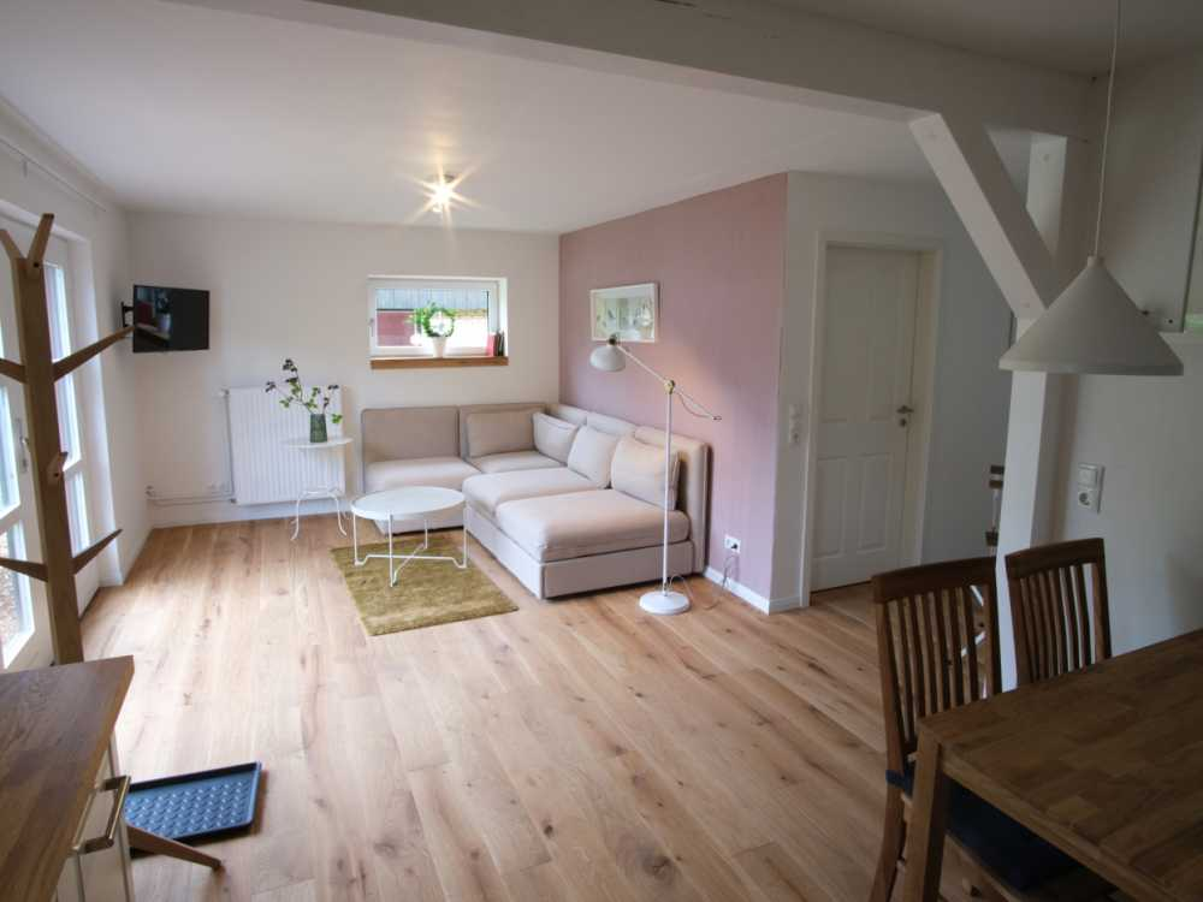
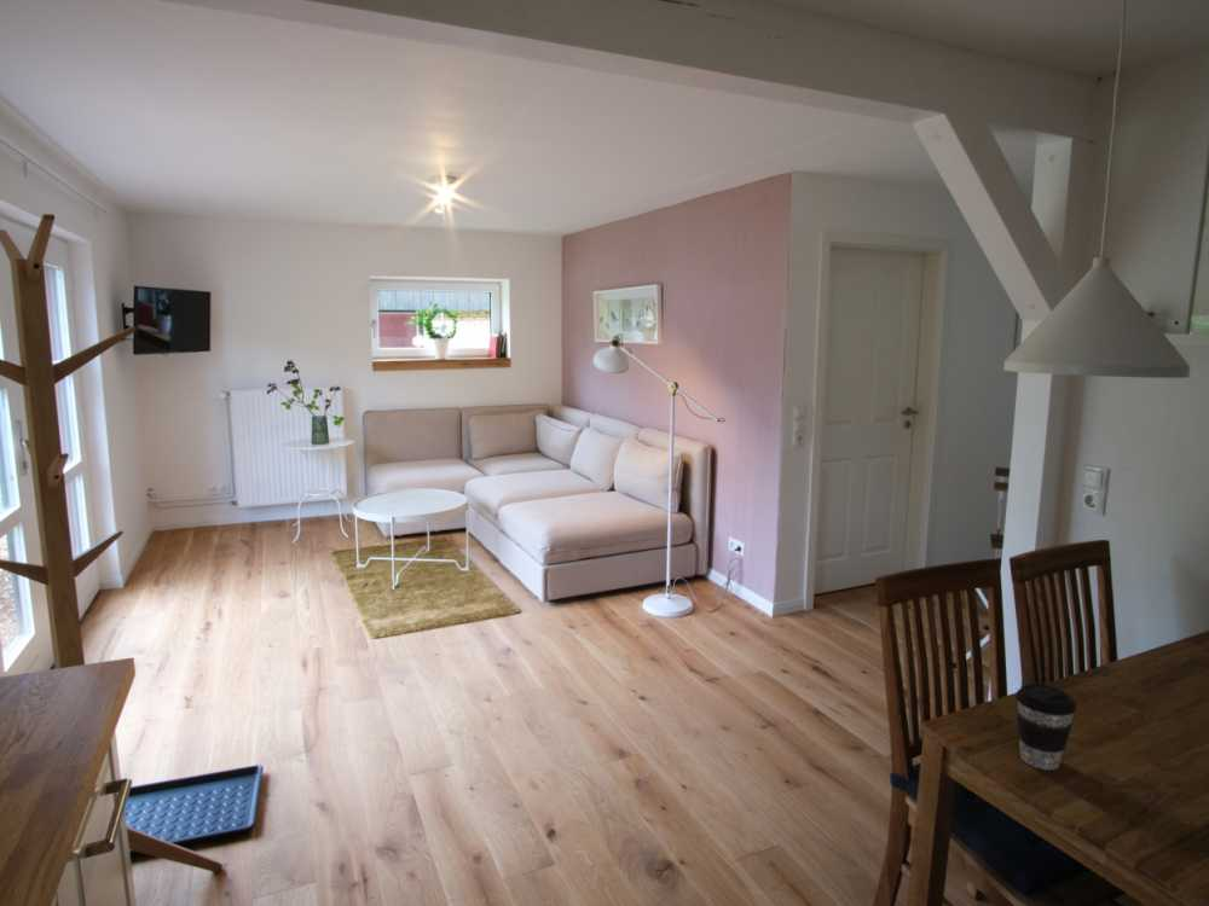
+ coffee cup (1042, 726)
